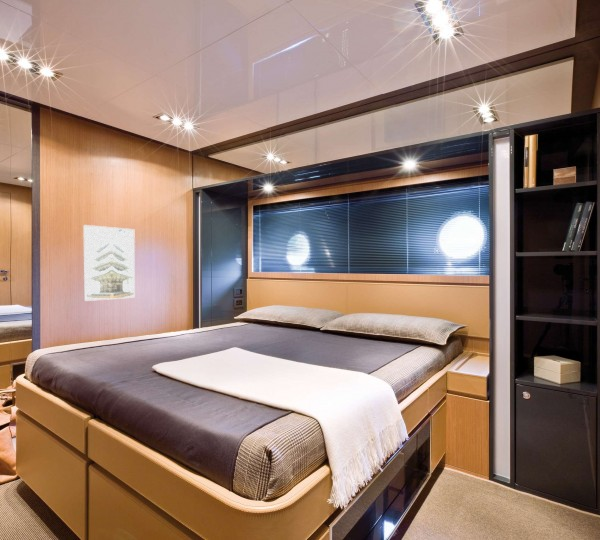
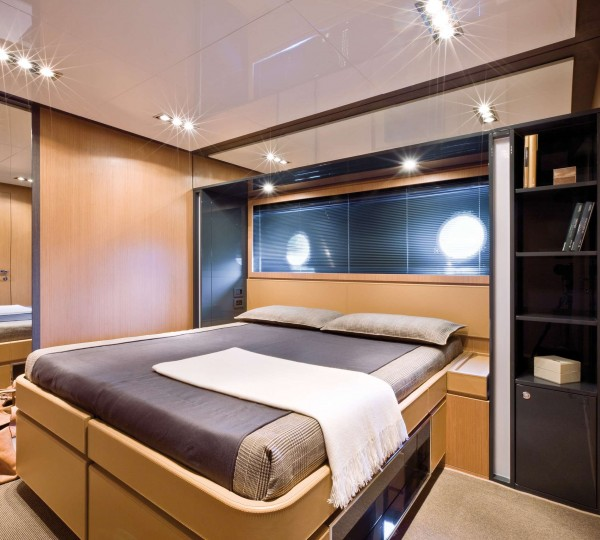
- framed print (110, 263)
